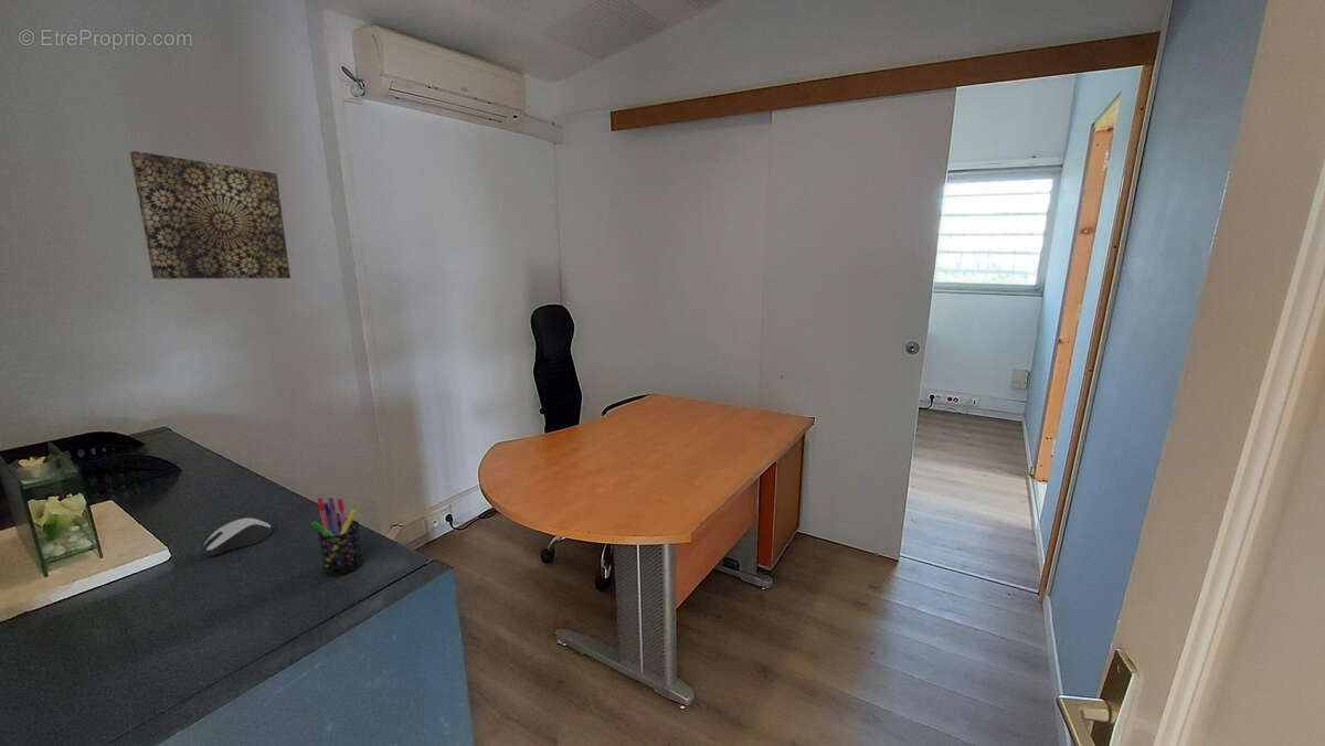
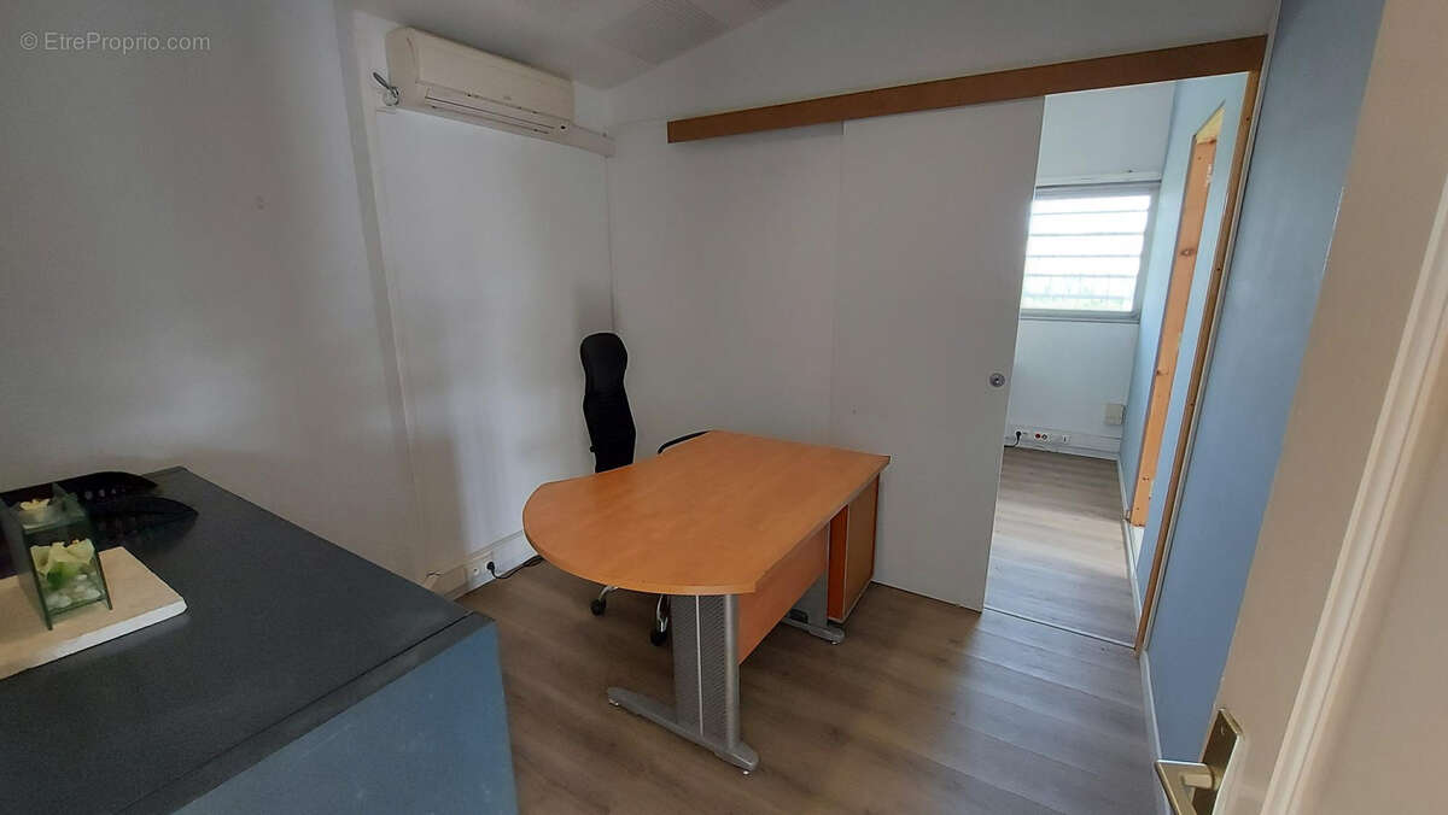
- wall art (219, 222)
- computer mouse (236, 533)
- pen holder (333, 534)
